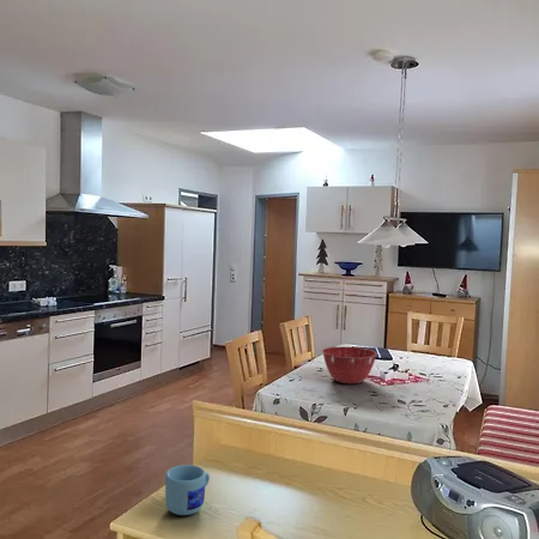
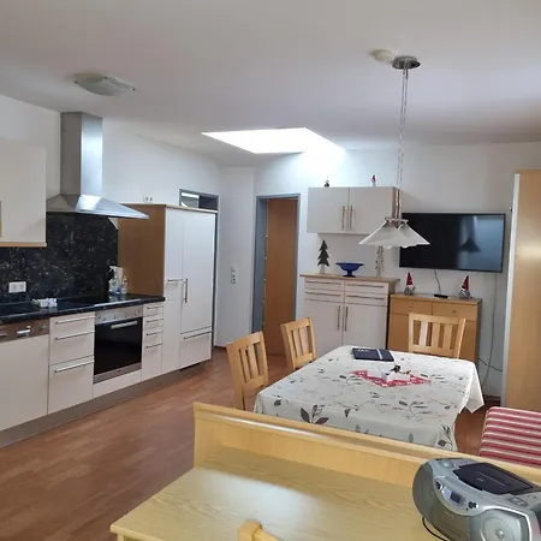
- mixing bowl (349, 365)
- mug (190, 487)
